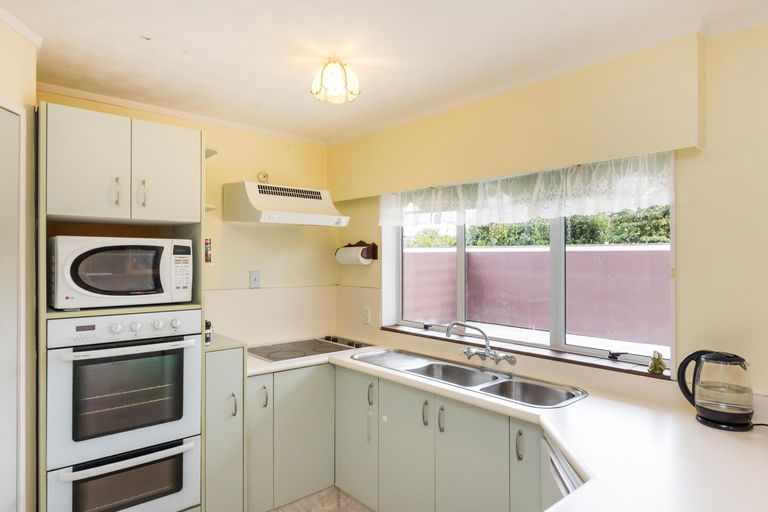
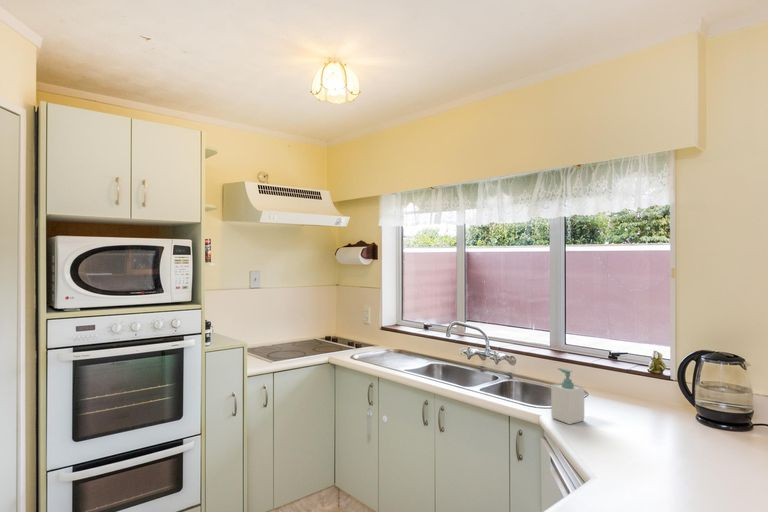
+ soap bottle (567, 394)
